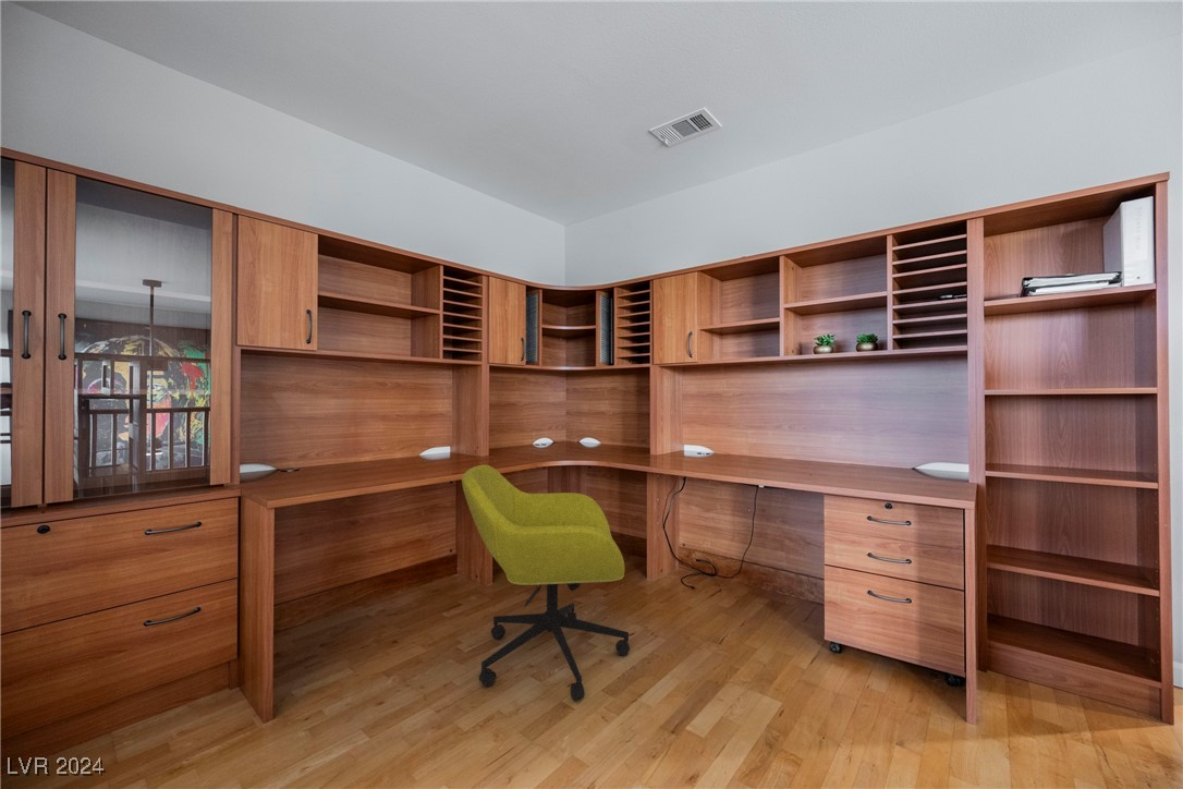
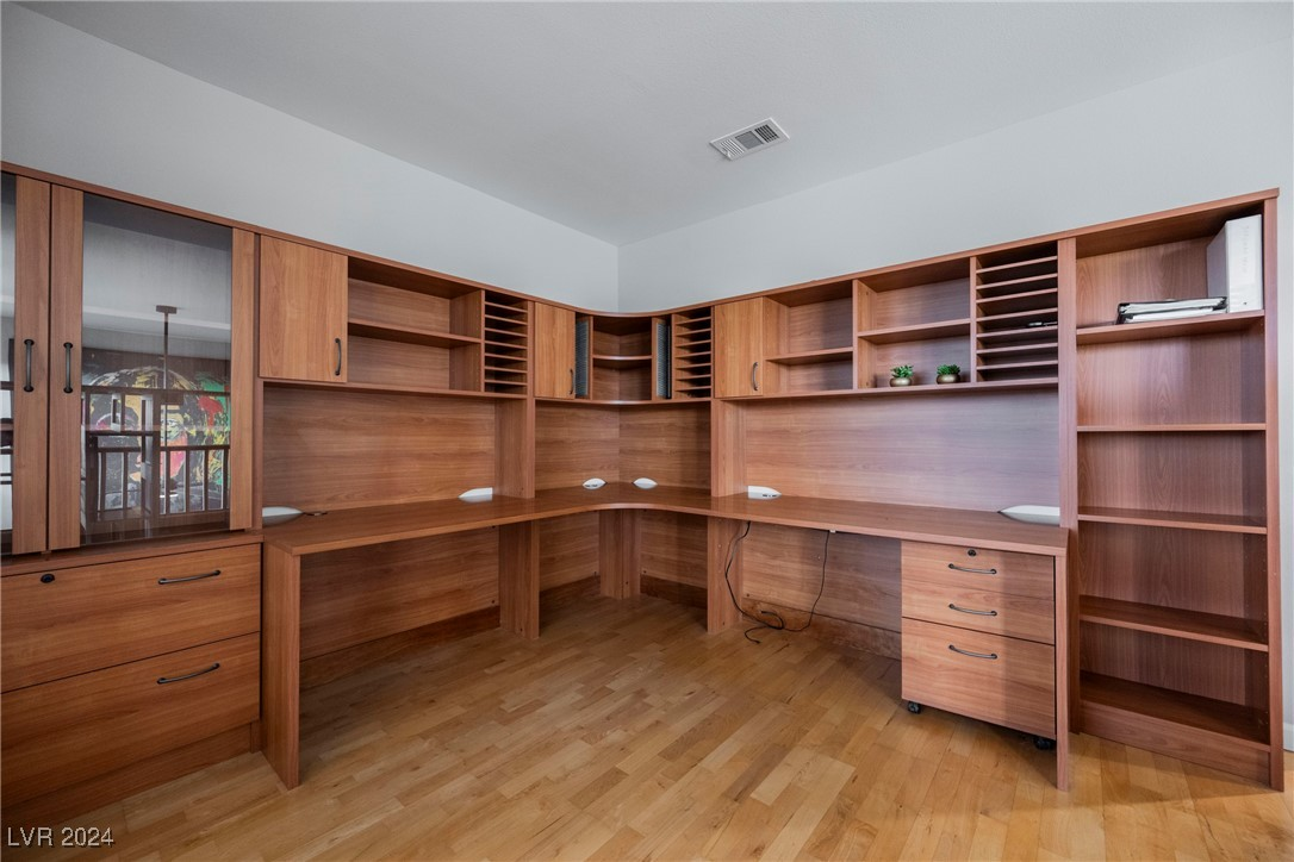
- office chair (551, 562)
